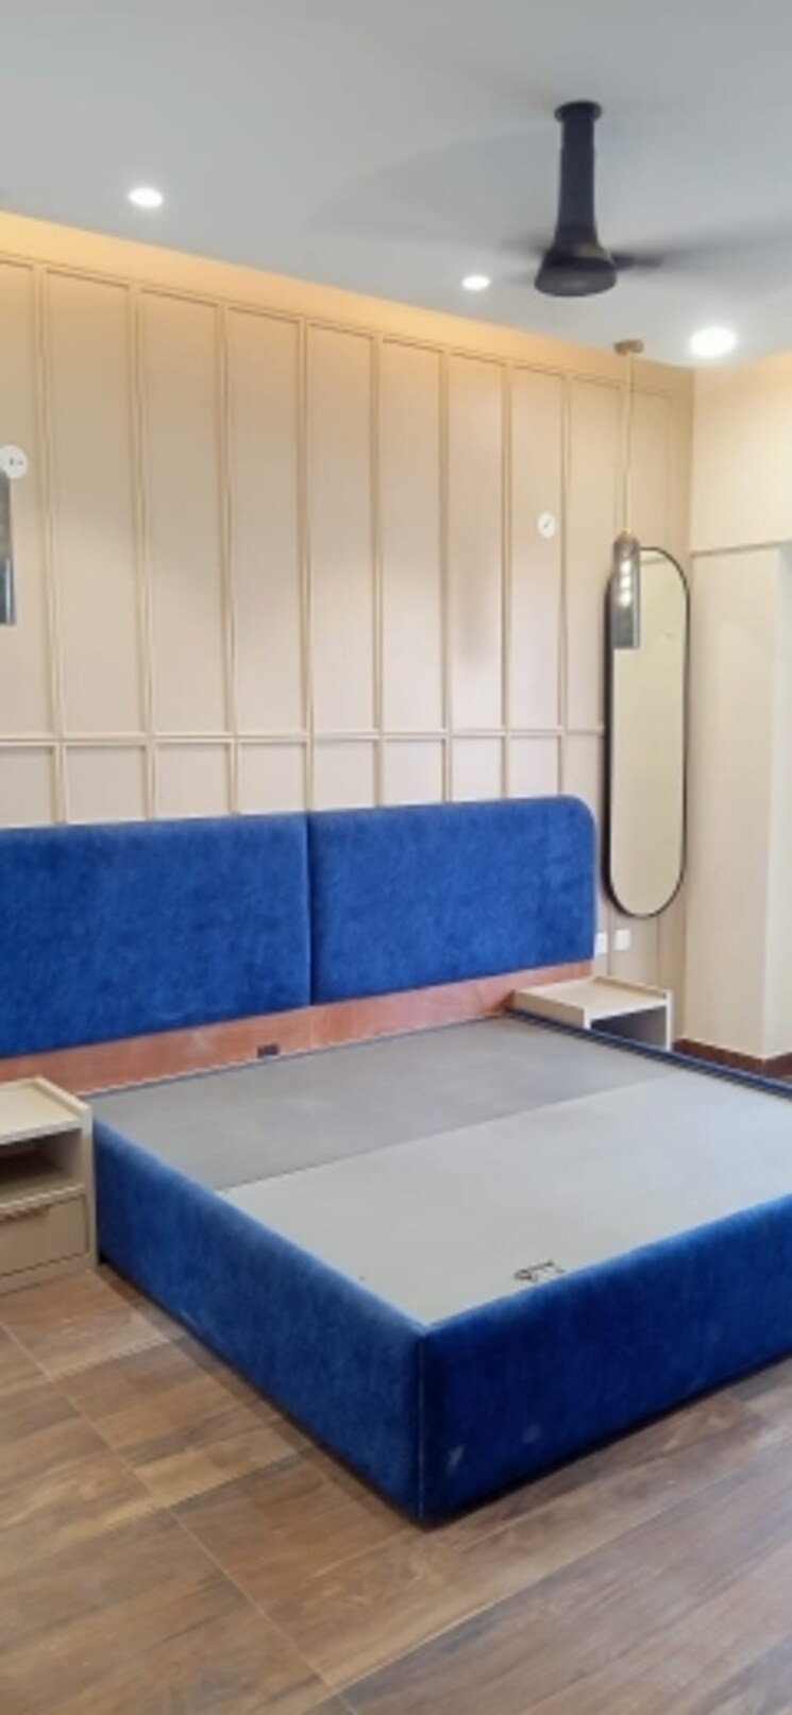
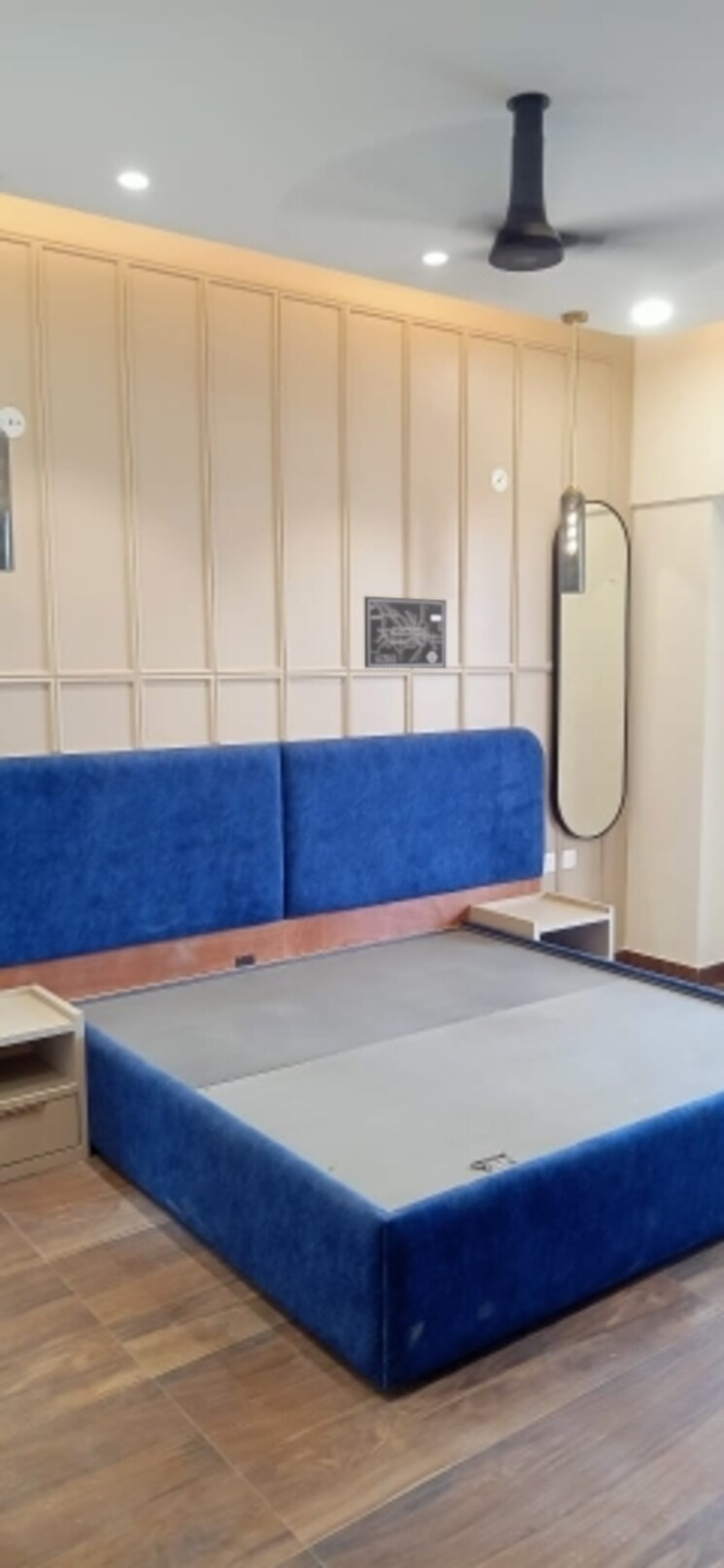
+ wall art (406, 632)
